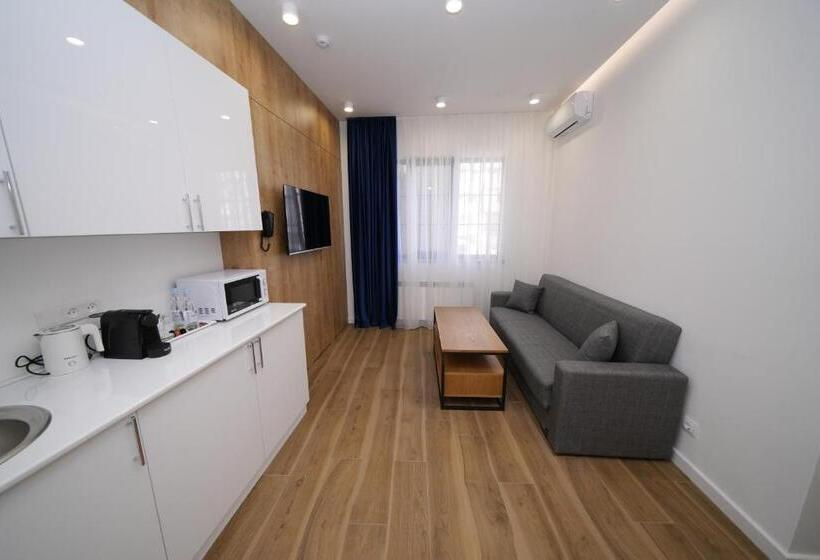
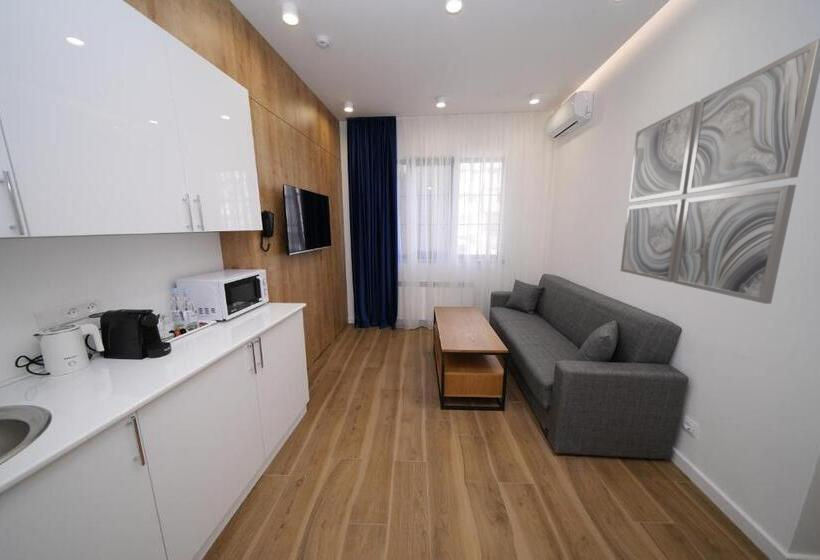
+ wall art (687, 198)
